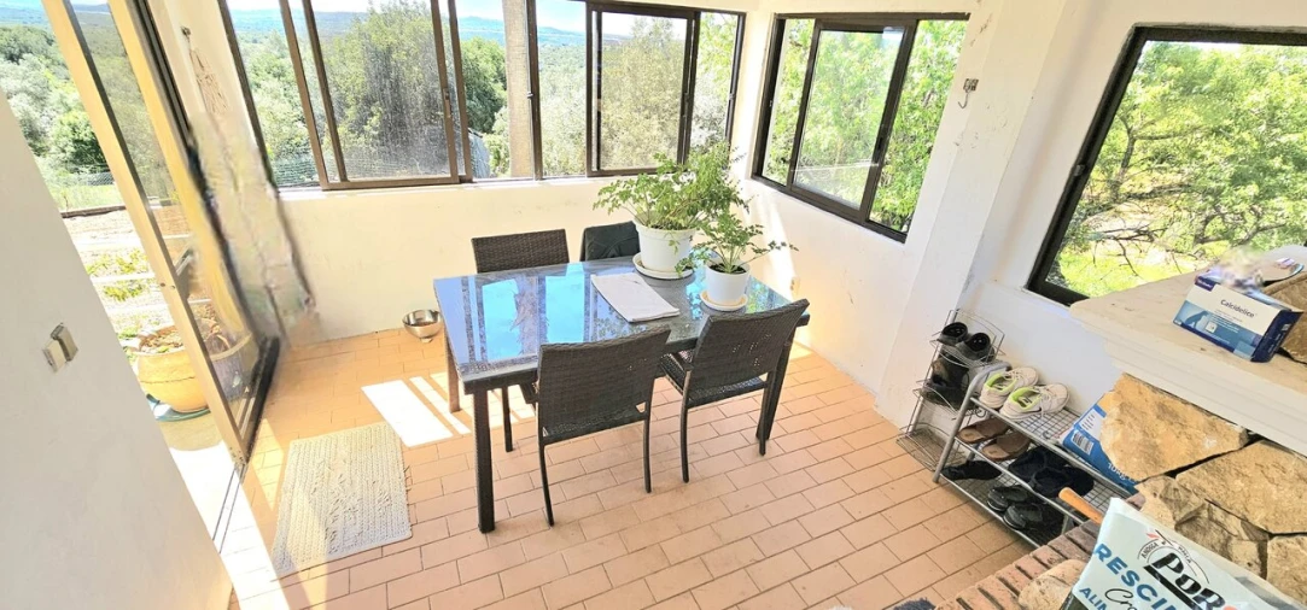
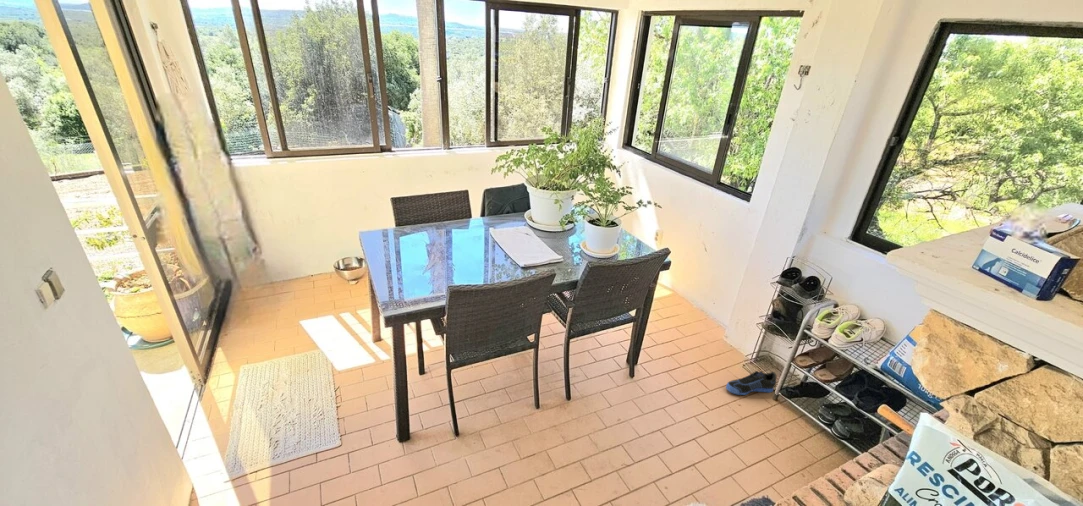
+ sneaker (751, 381)
